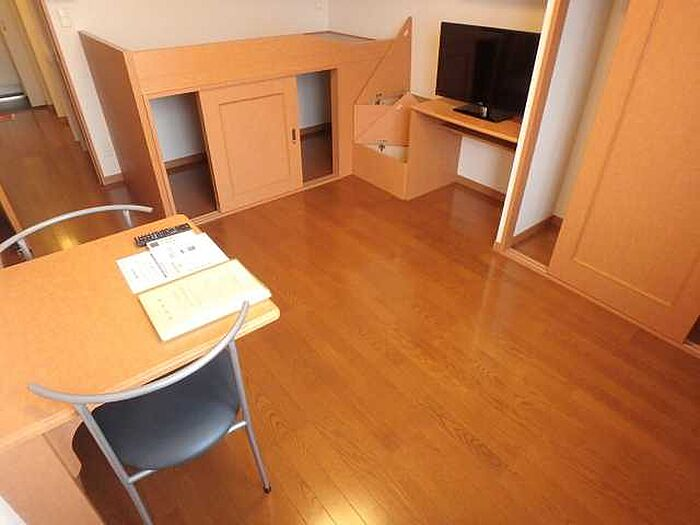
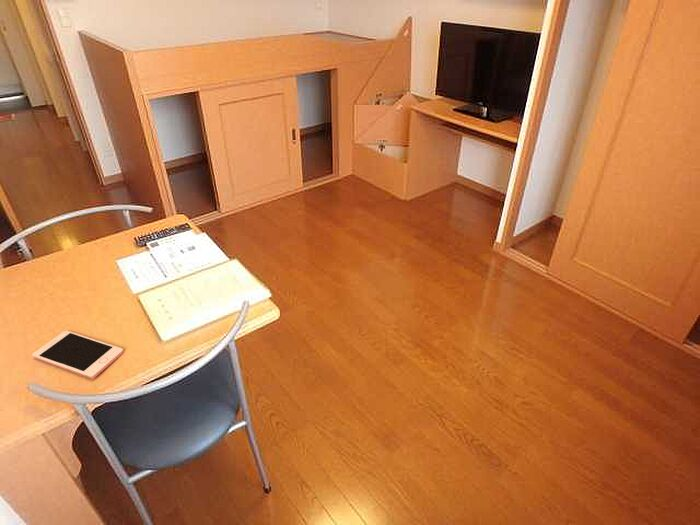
+ cell phone (78, 353)
